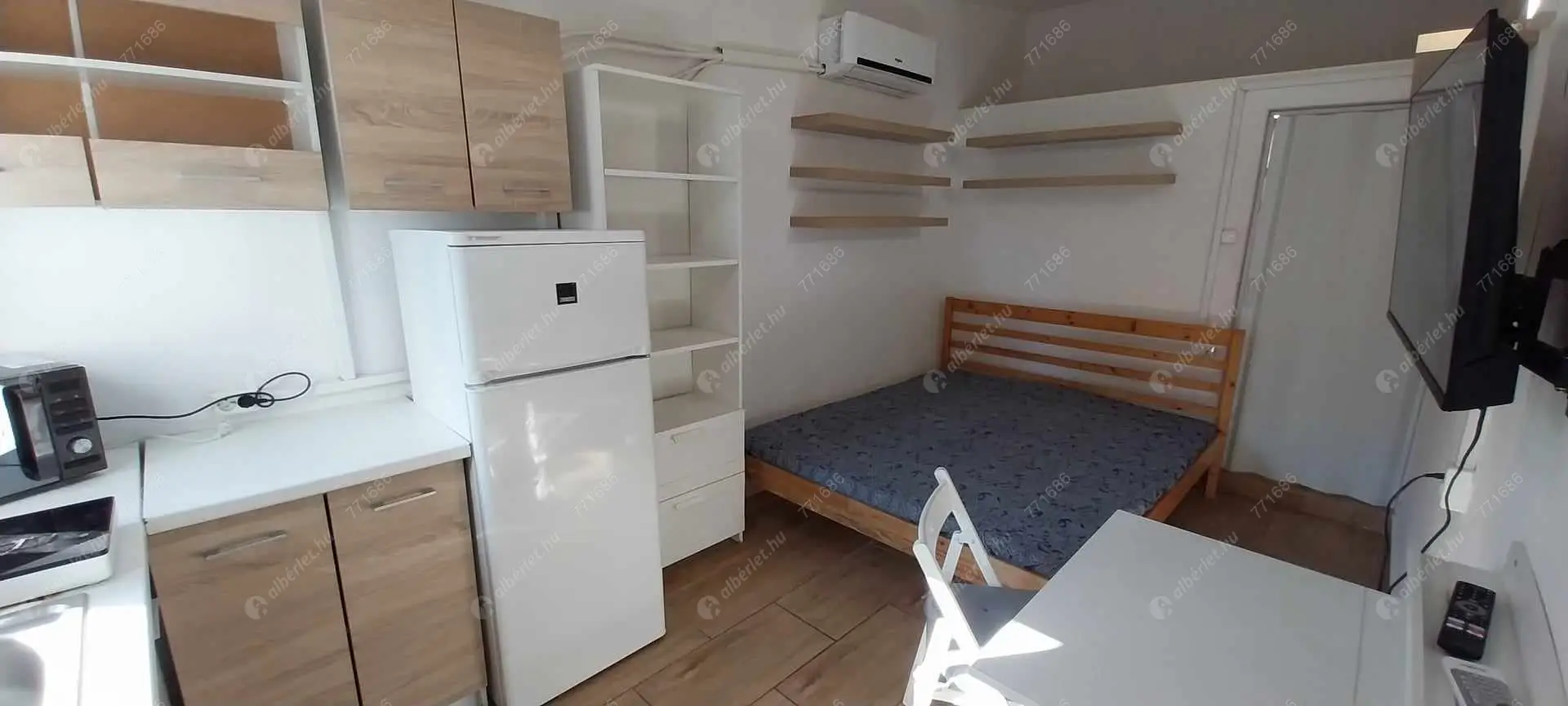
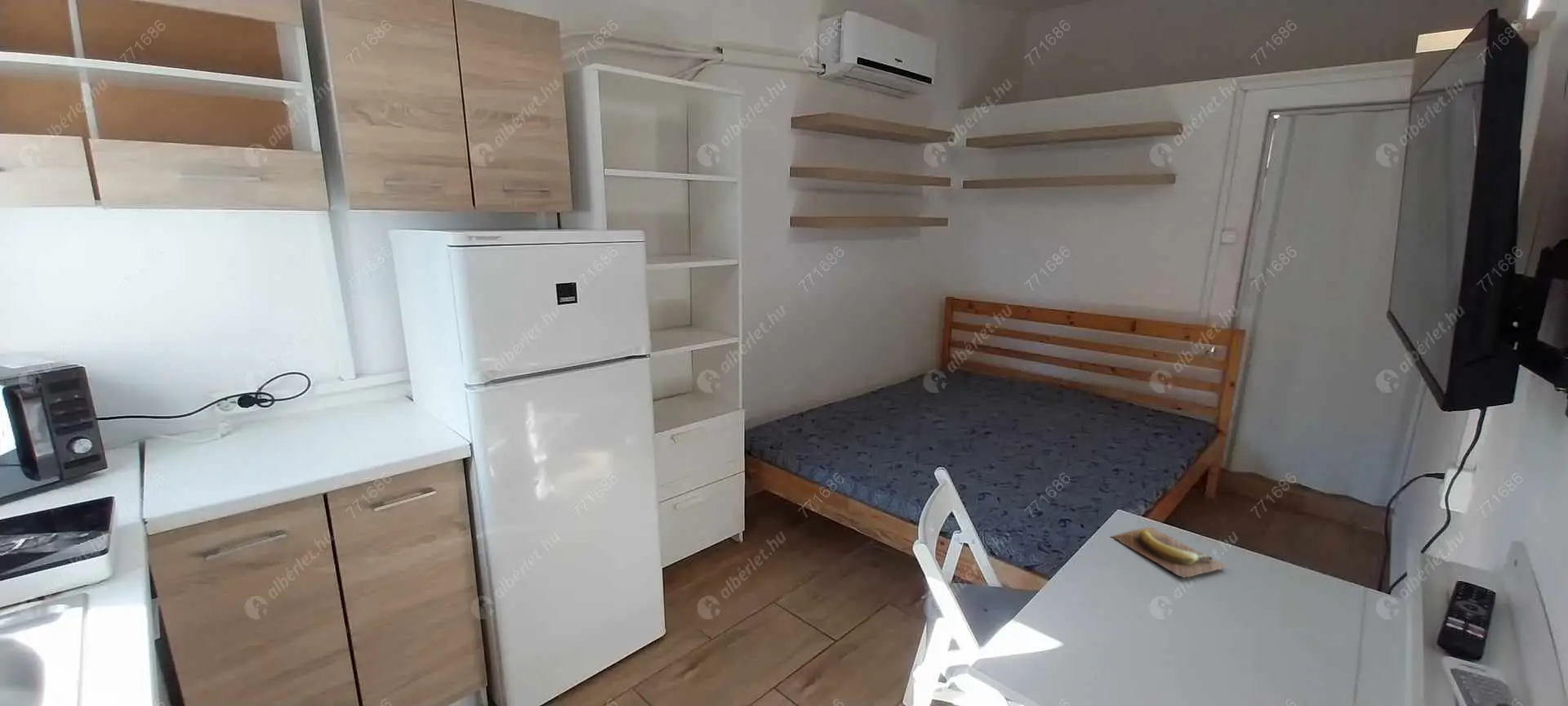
+ banana (1166, 546)
